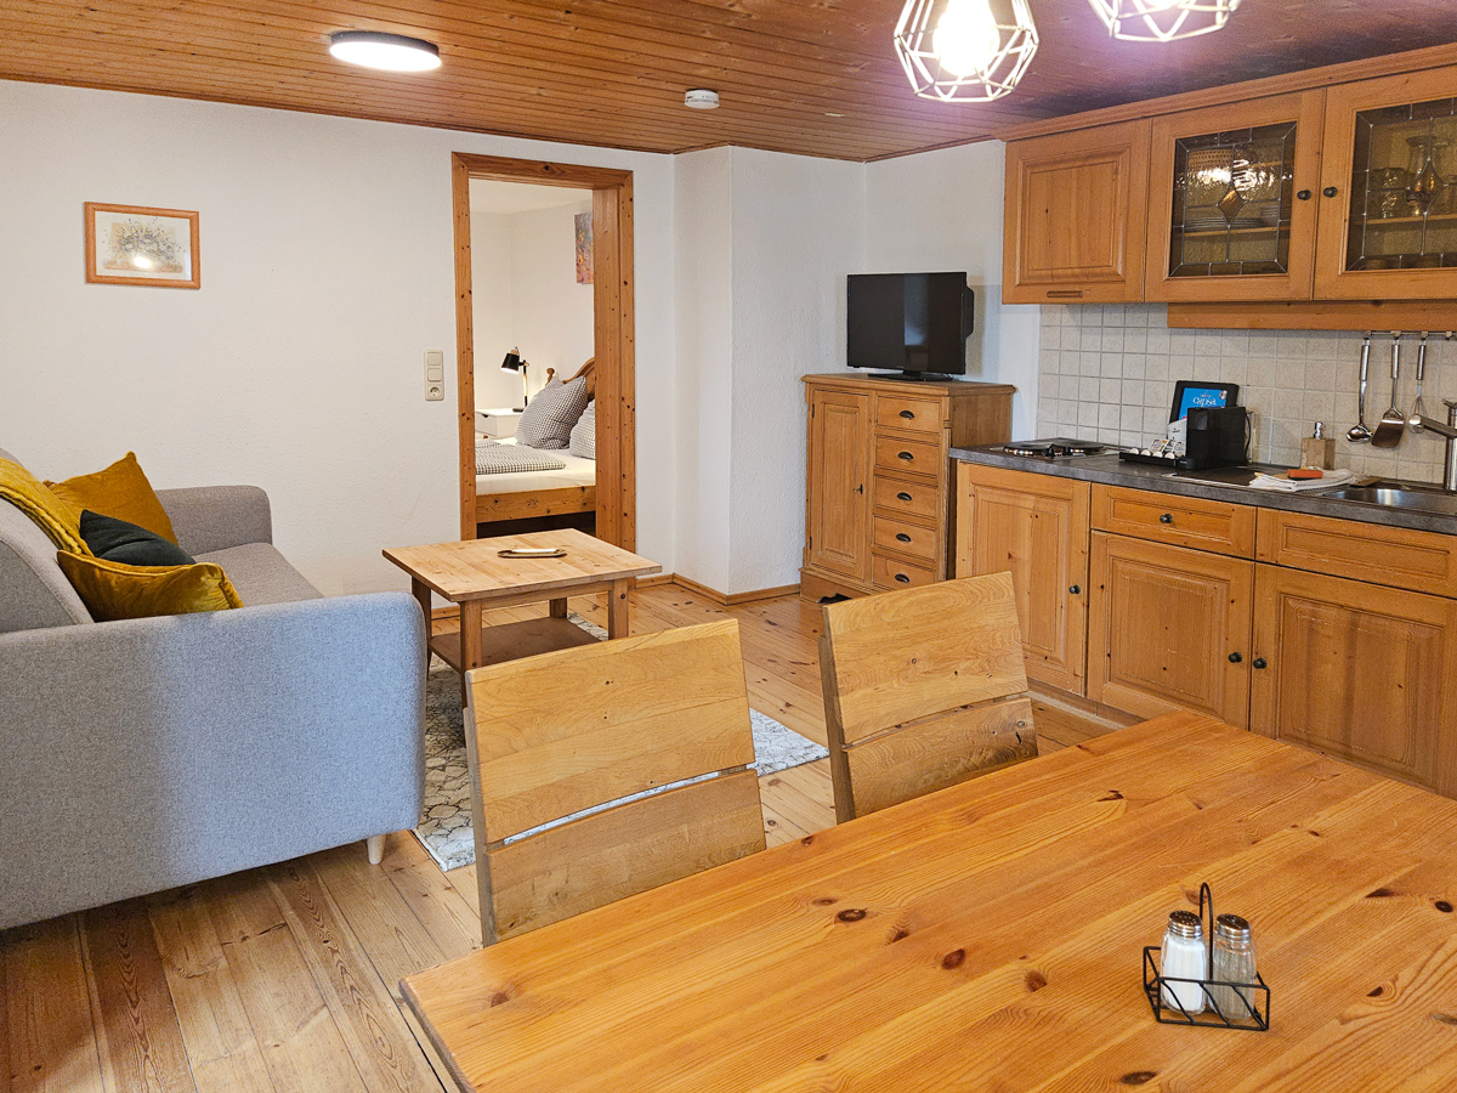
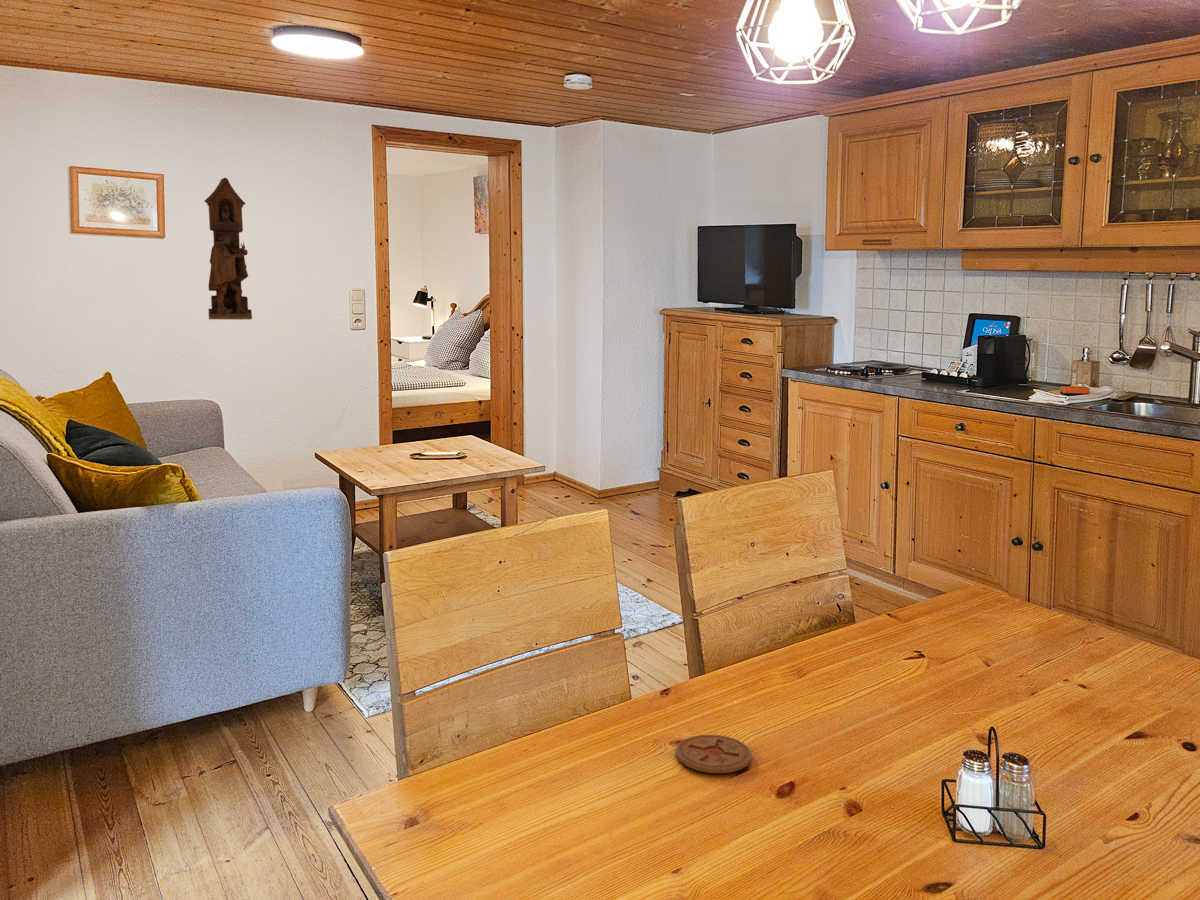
+ cuckoo clock (229, 248)
+ coaster (713, 753)
